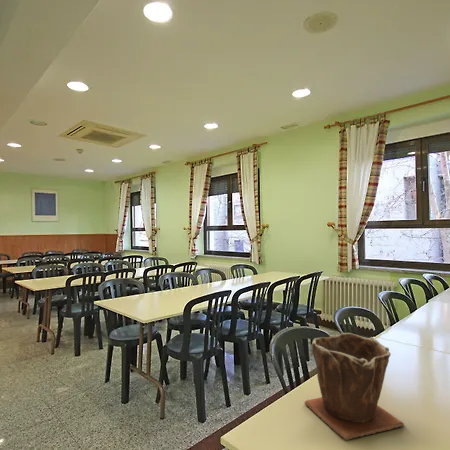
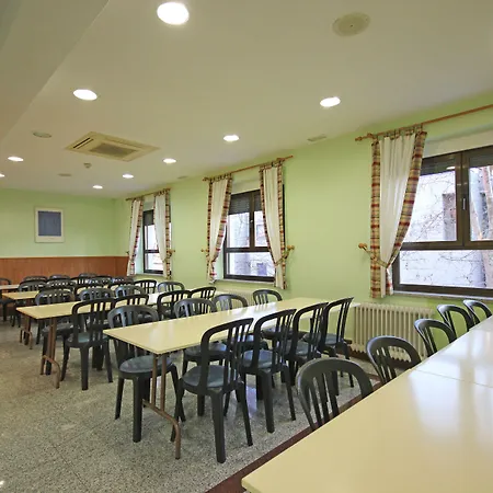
- plant pot (350, 377)
